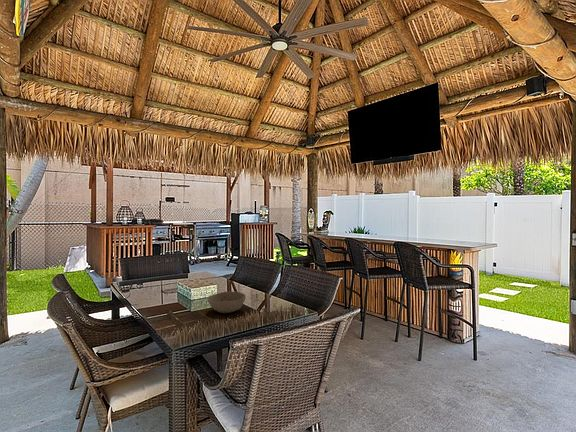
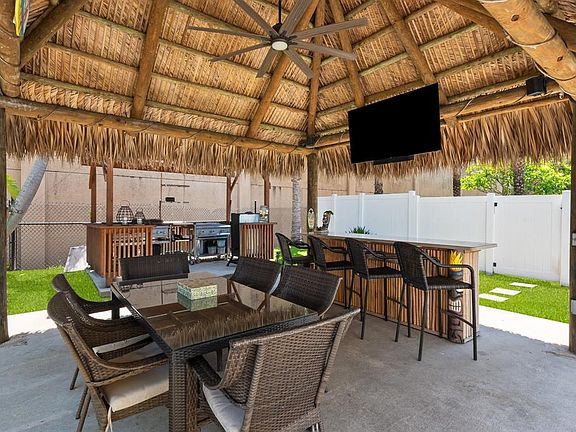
- bowl (226, 303)
